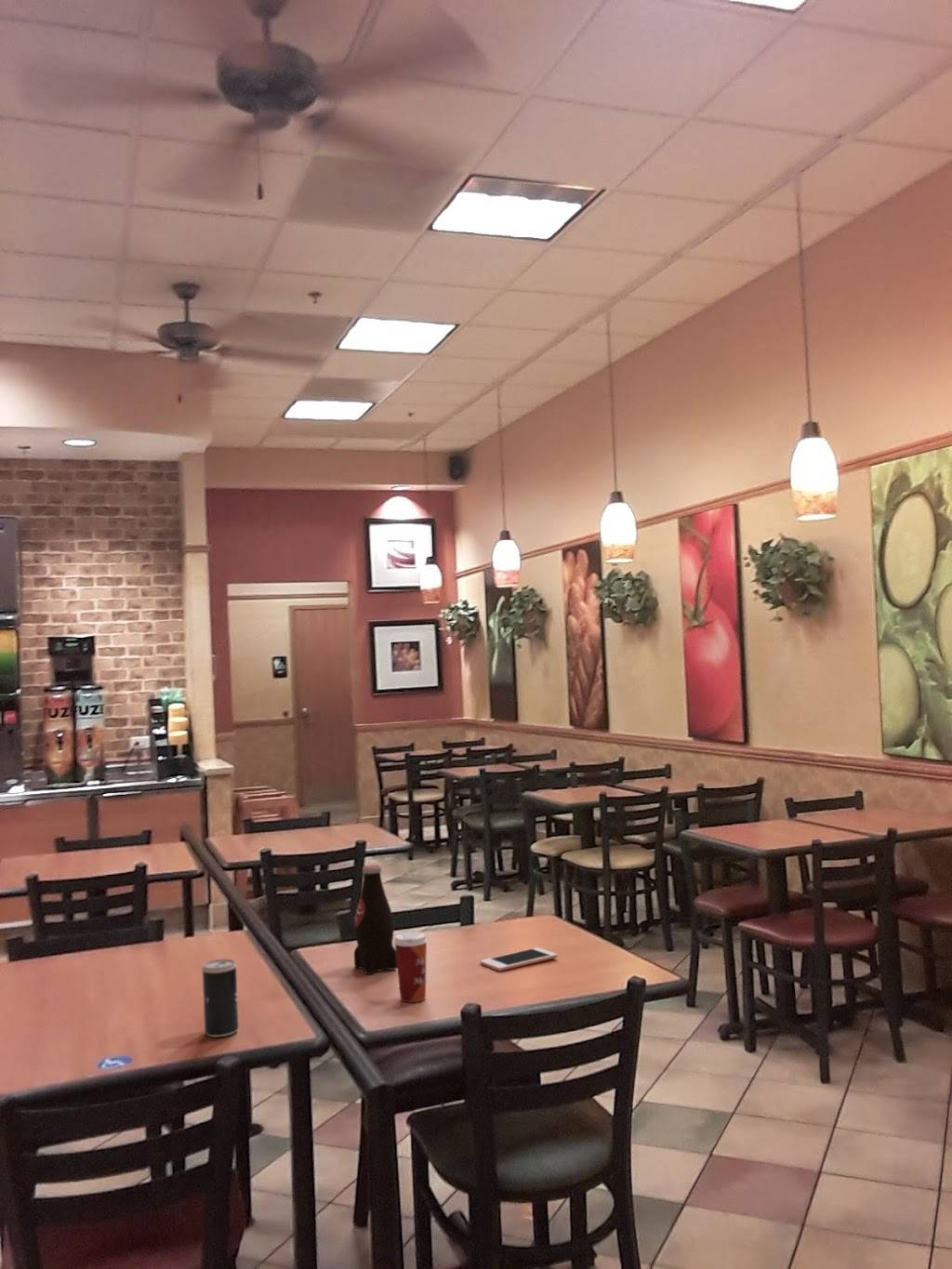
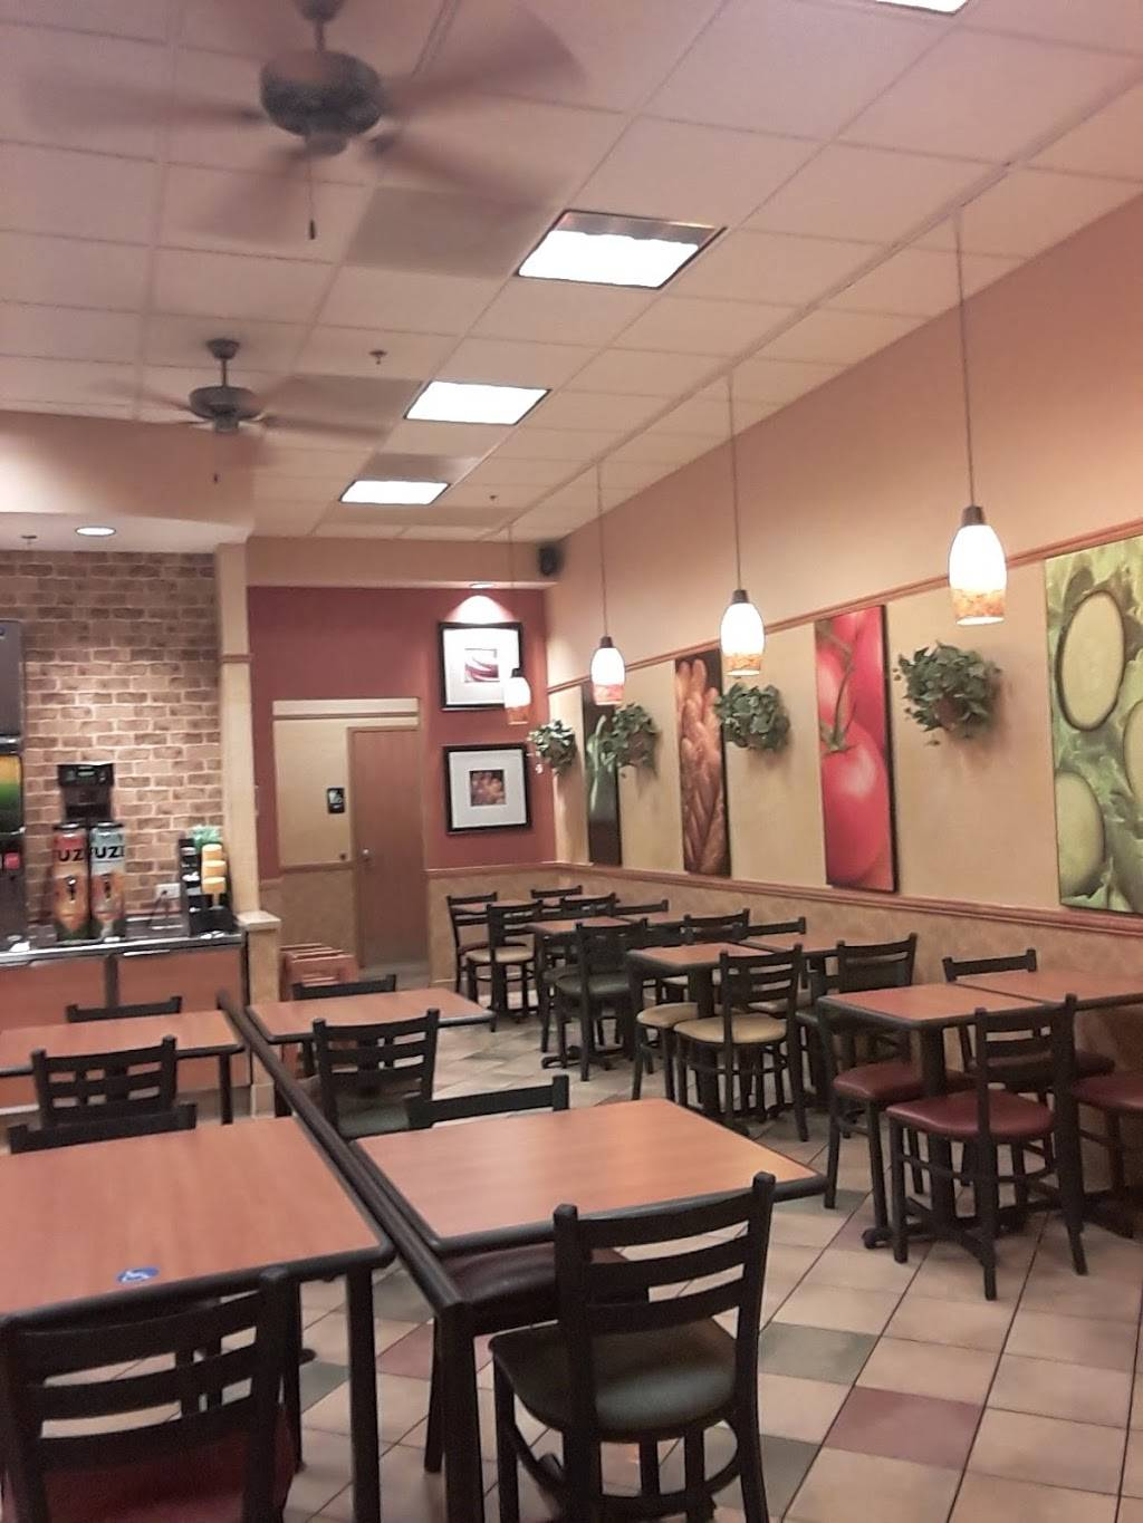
- paper cup (411, 967)
- beverage can (220, 998)
- cell phone (519, 958)
- soda bottle (374, 917)
